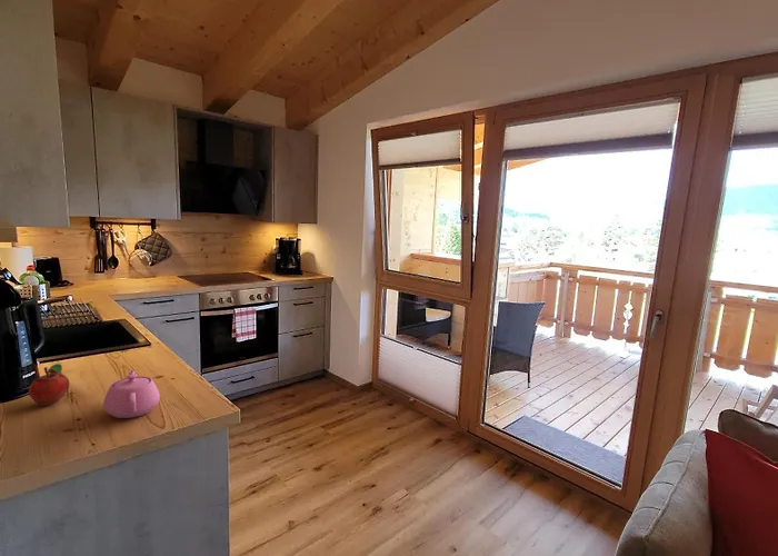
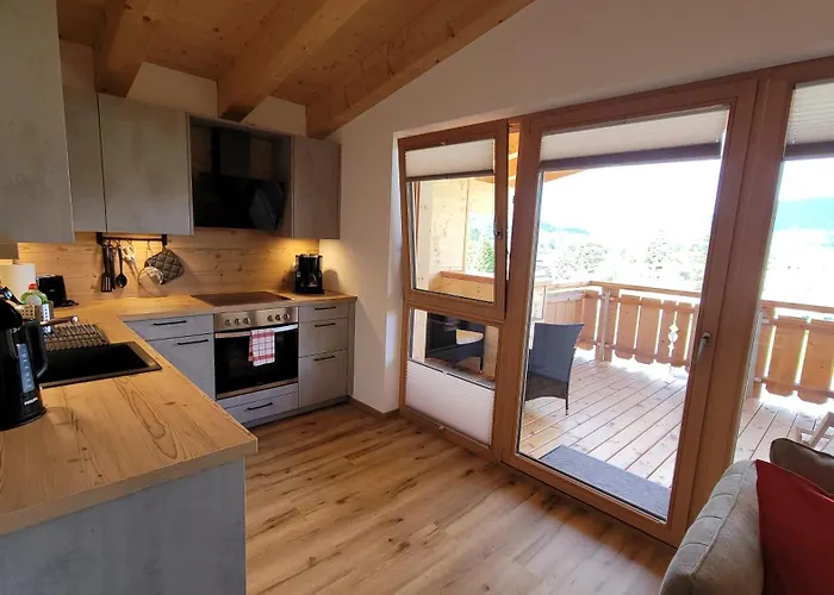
- teapot (131, 391)
- fruit (50, 384)
